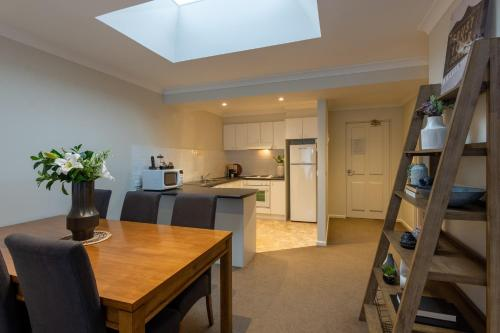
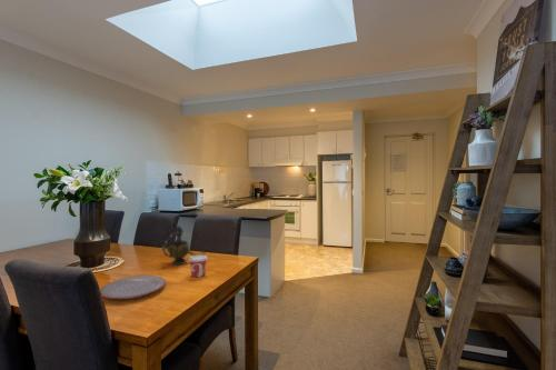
+ cup (198, 266)
+ teapot (185, 243)
+ plate (133, 288)
